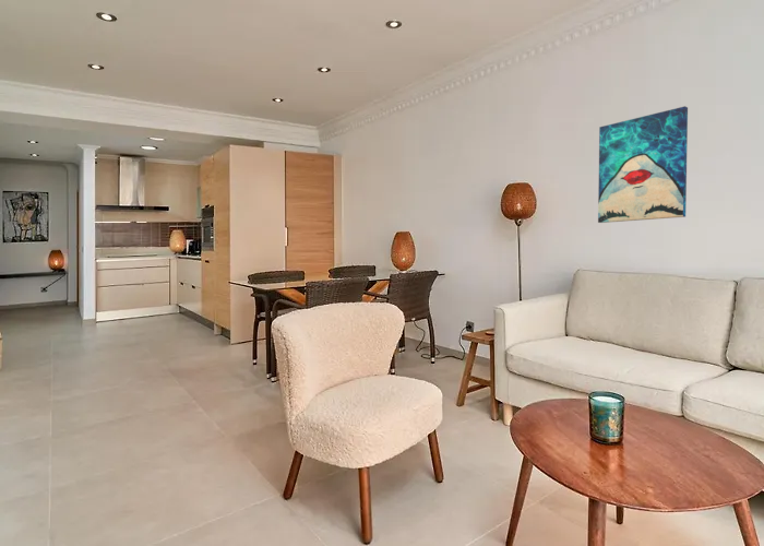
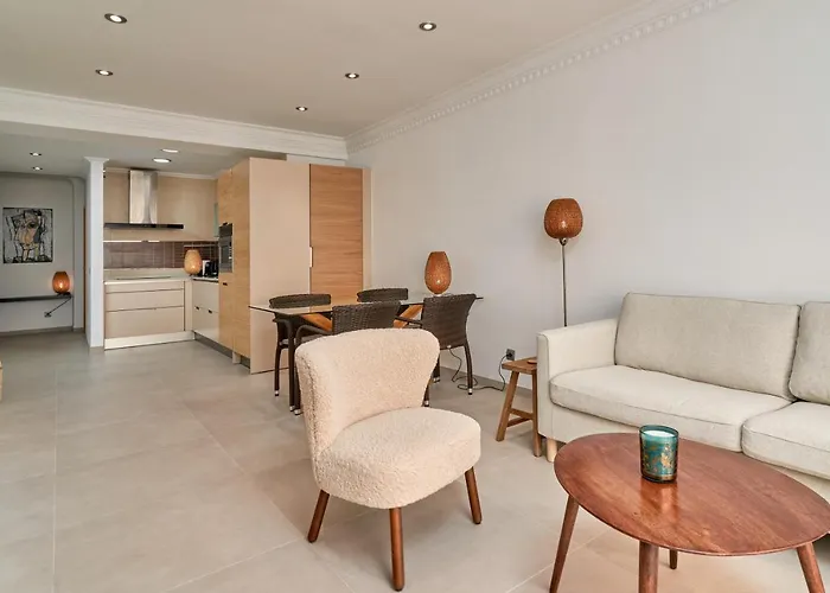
- wall art (640, 168)
